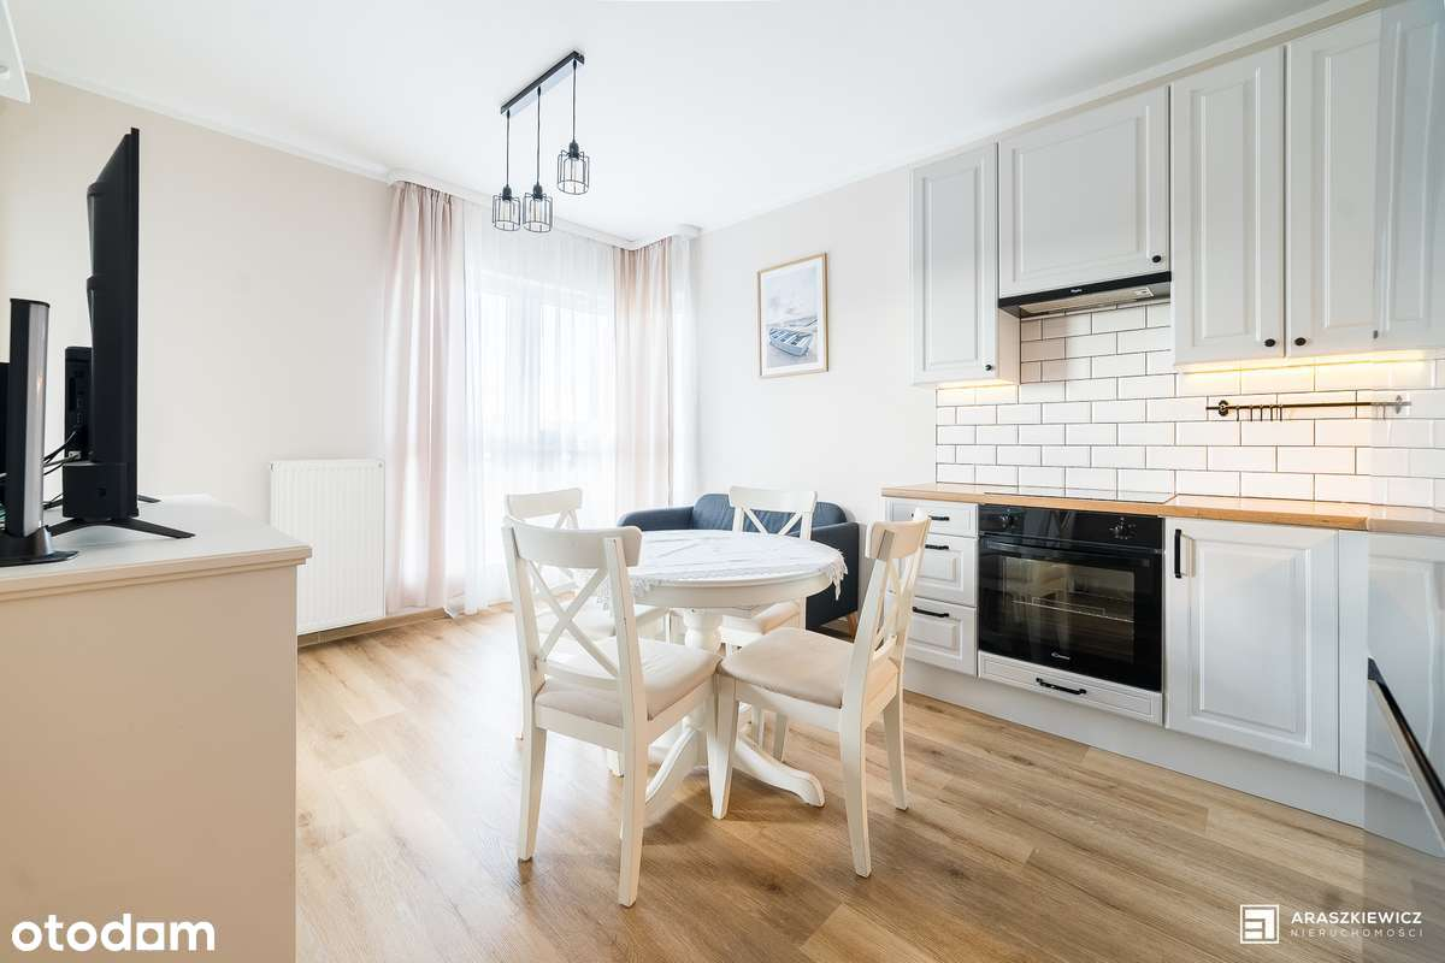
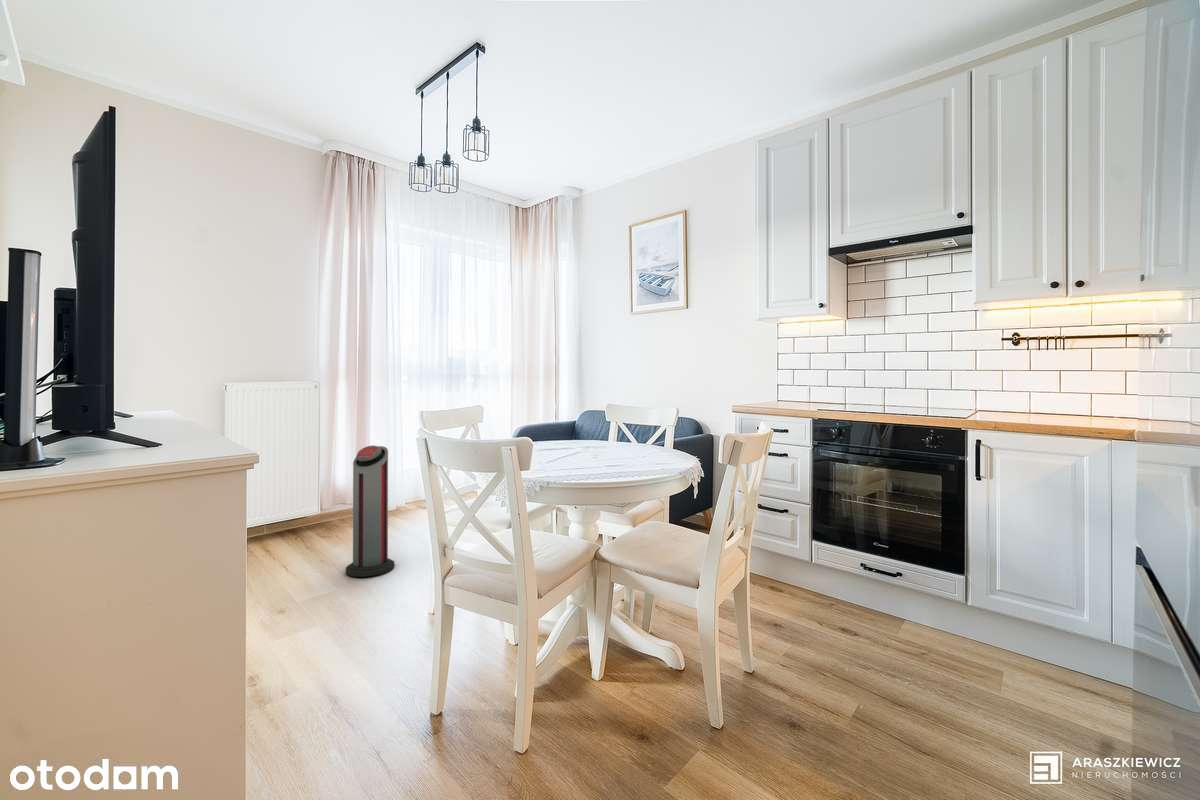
+ air purifier (370, 507)
